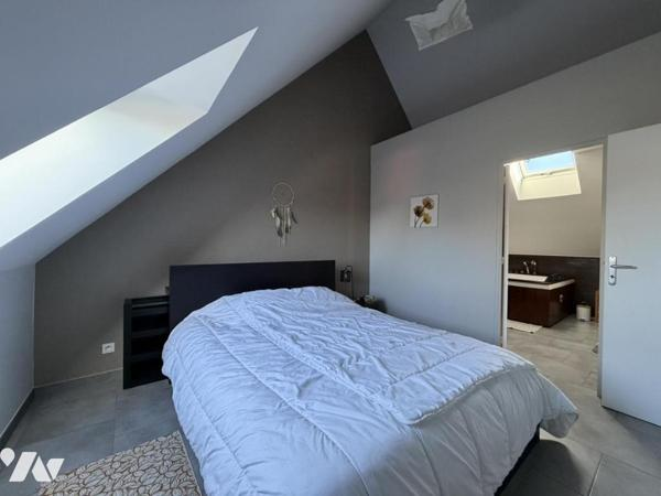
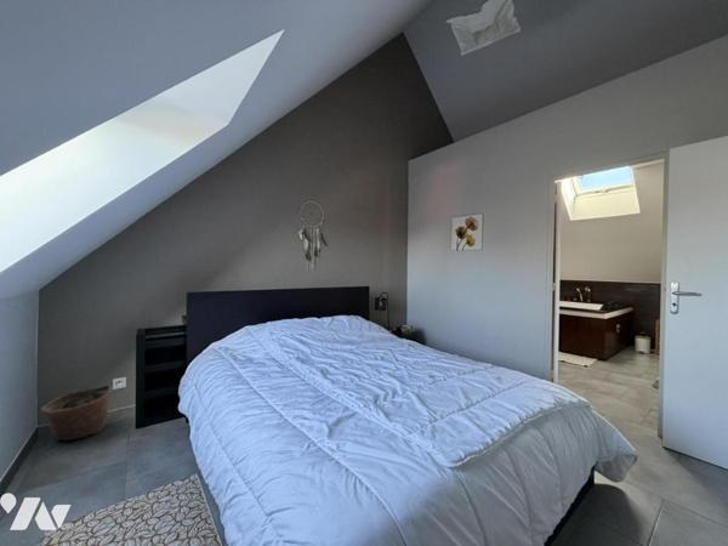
+ basket (79, 413)
